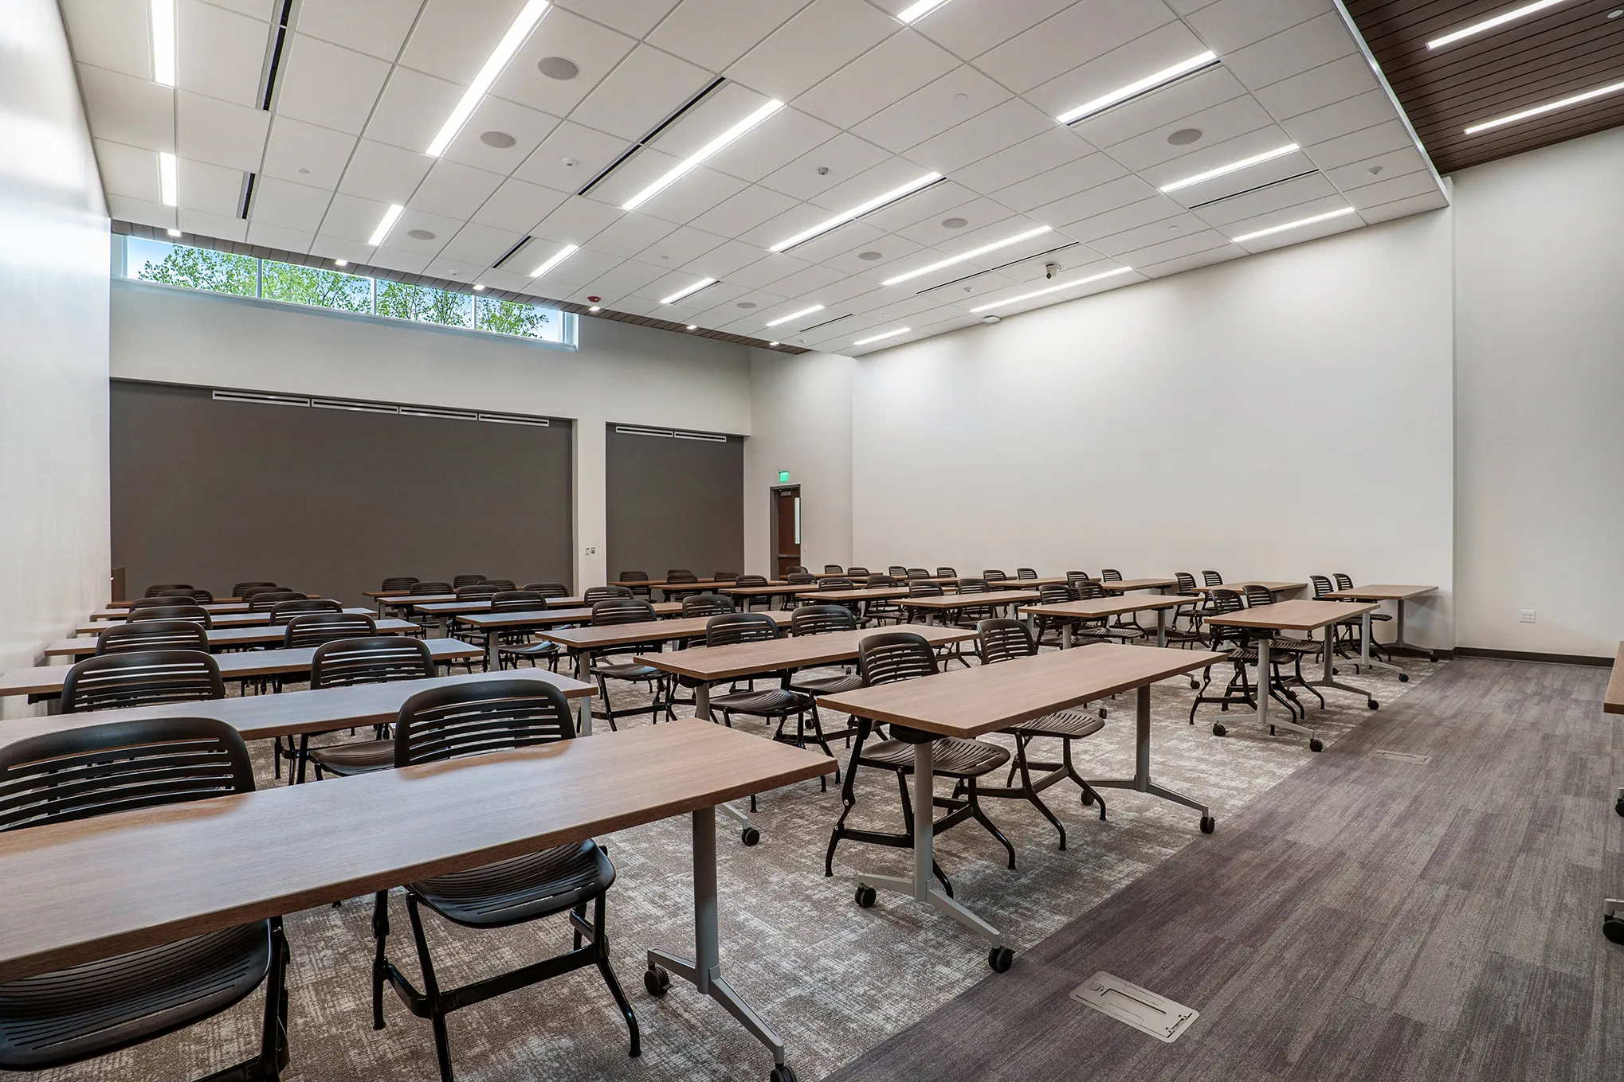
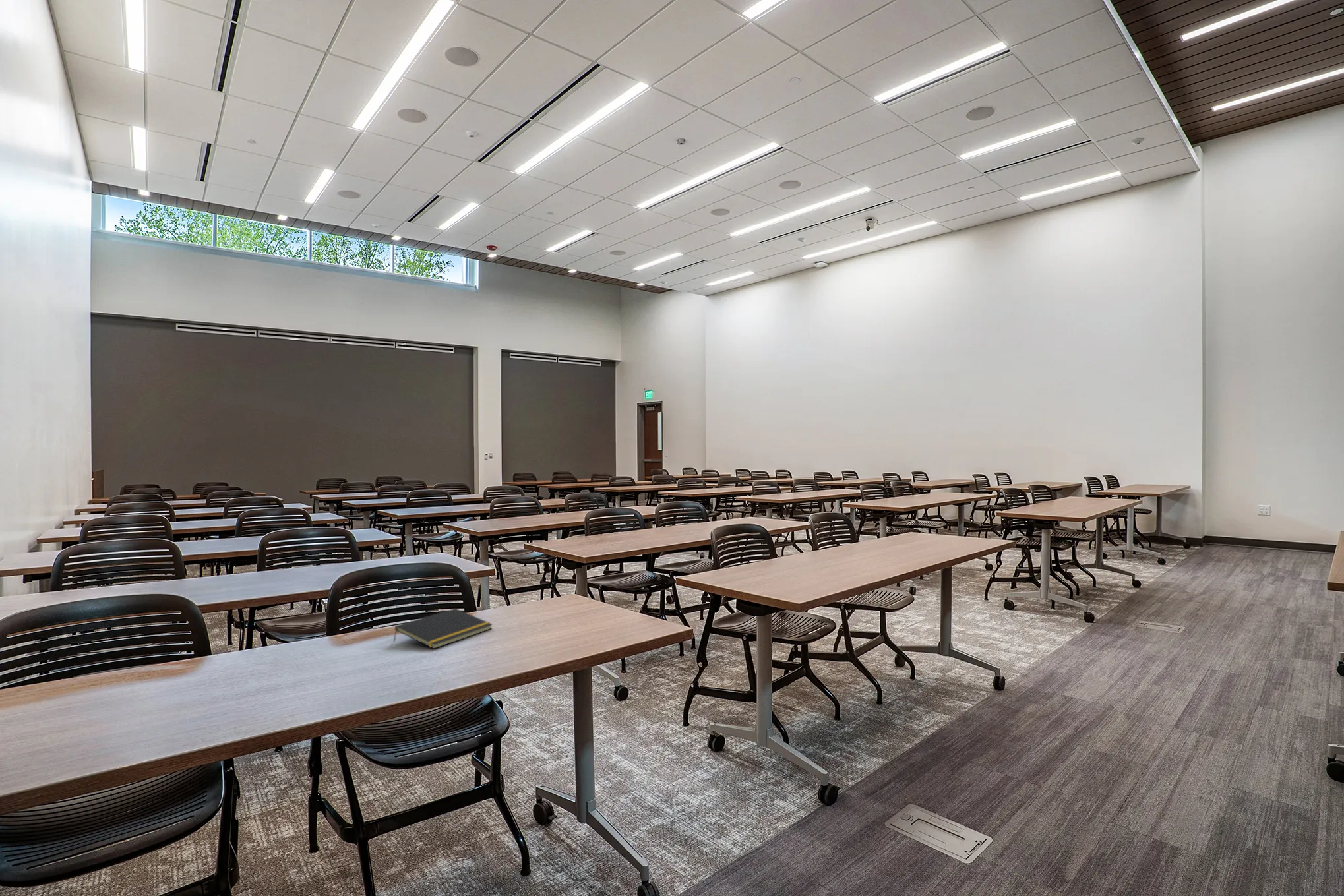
+ notepad (445, 627)
